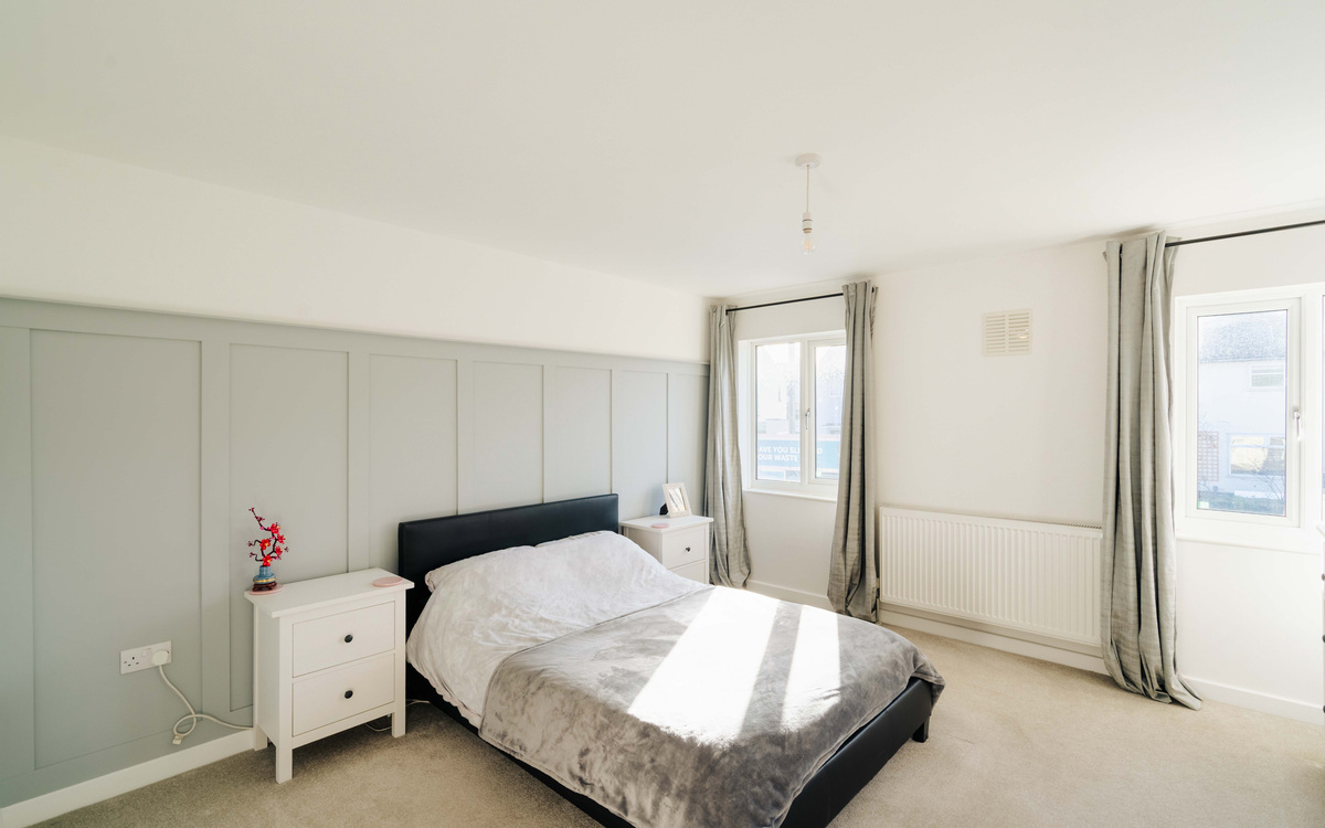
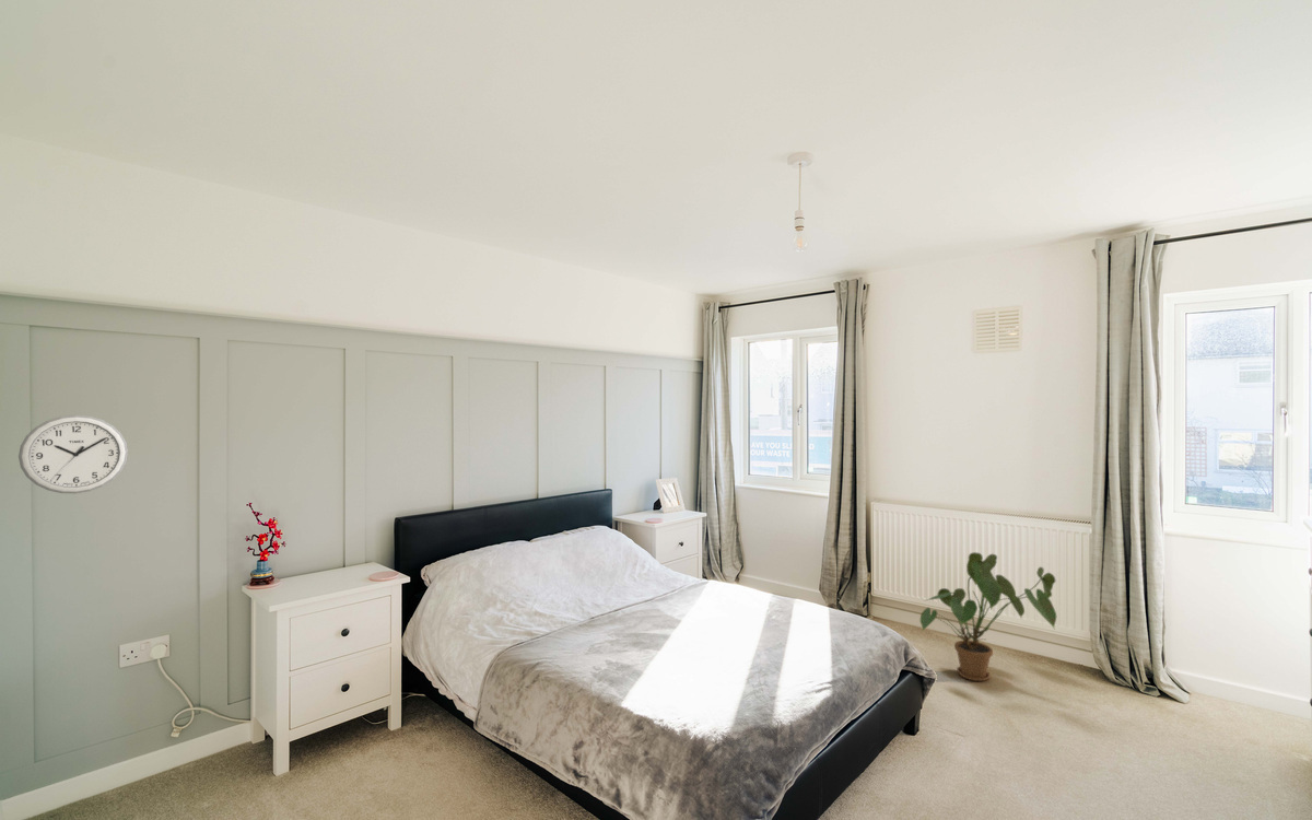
+ house plant (985, 614)
+ wall clock (75, 454)
